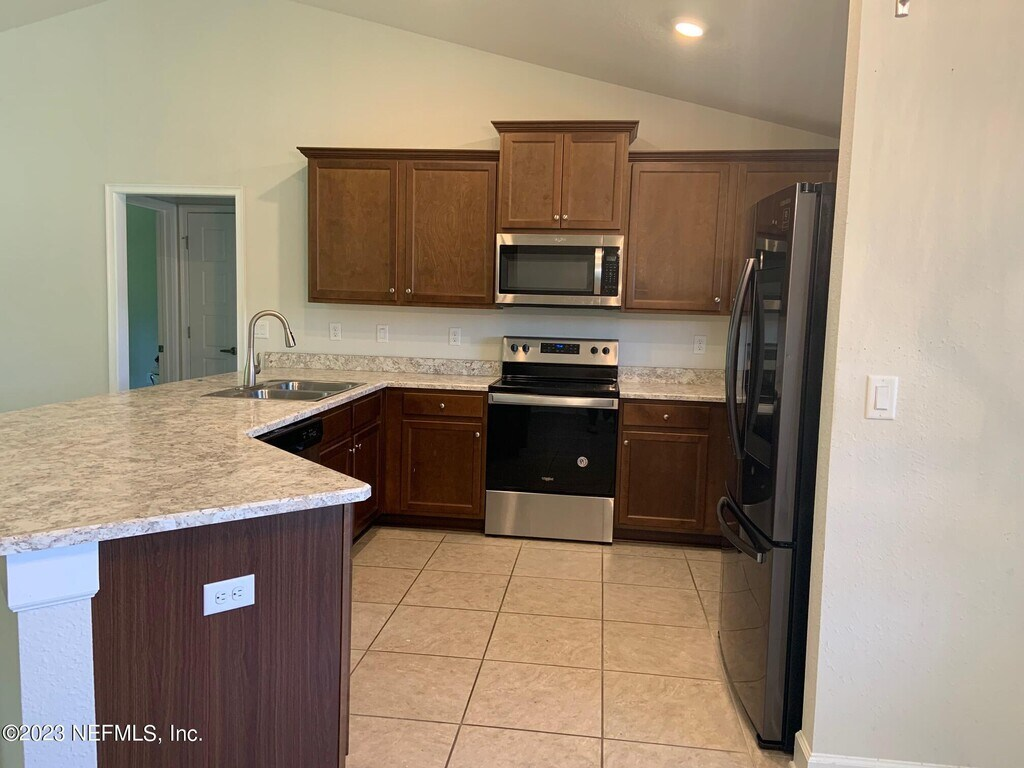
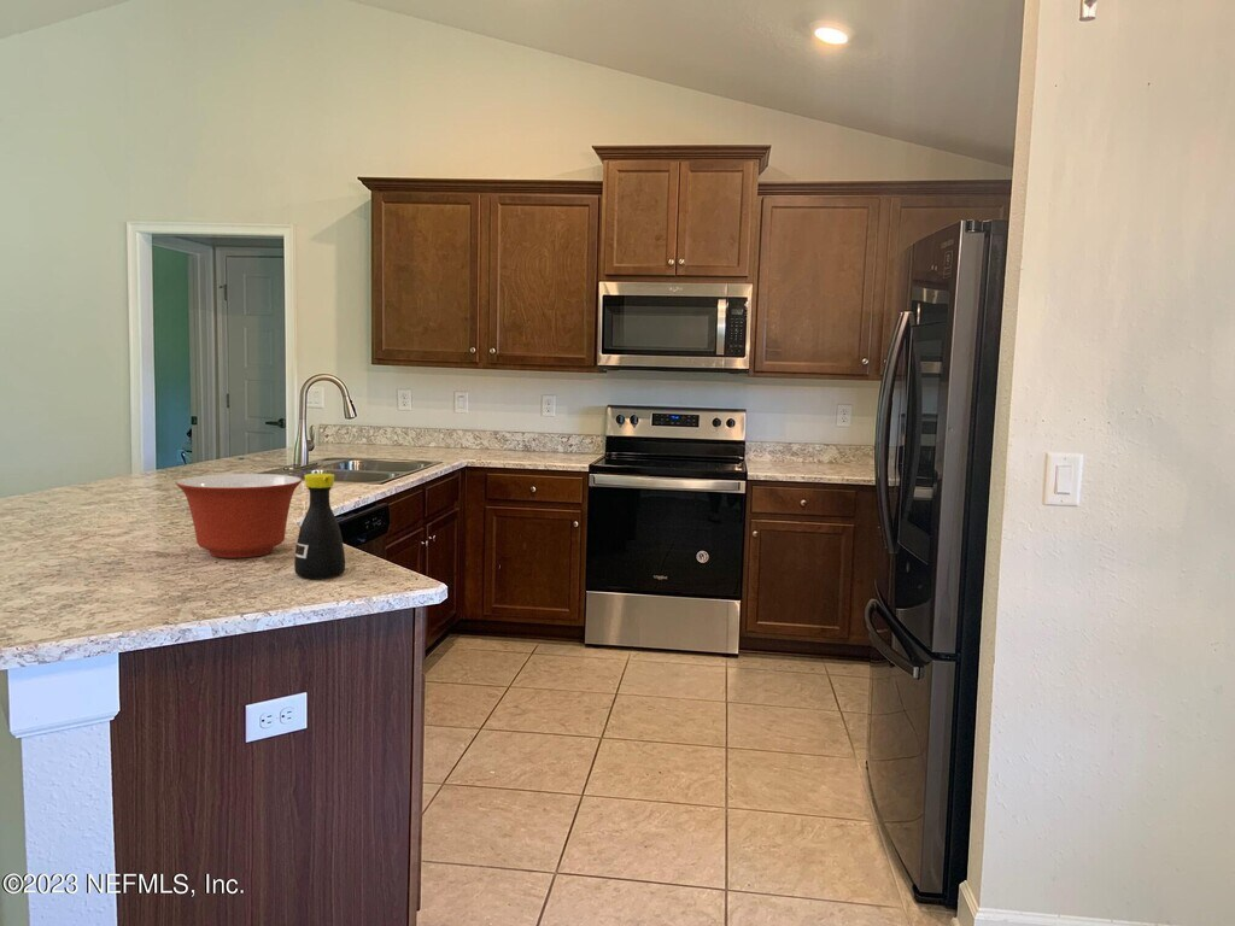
+ bottle (320, 523)
+ mixing bowl (241, 516)
